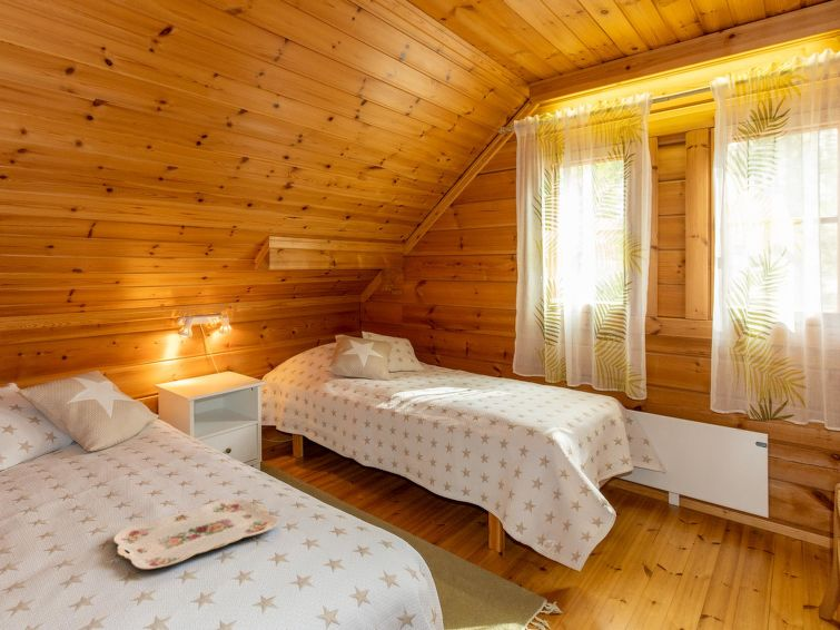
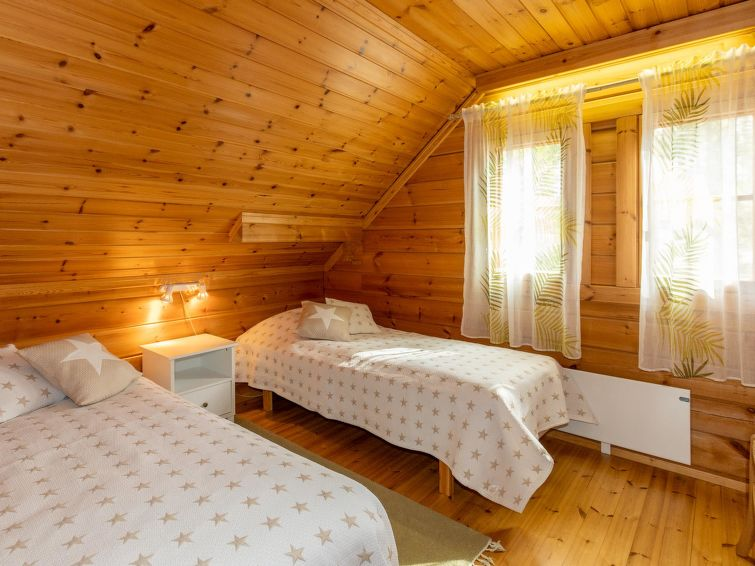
- serving tray (198, 530)
